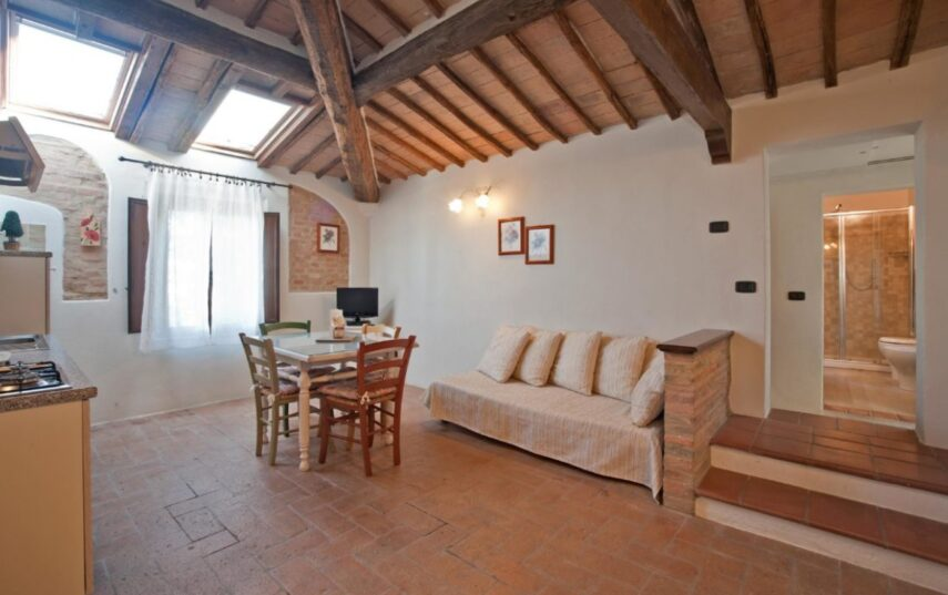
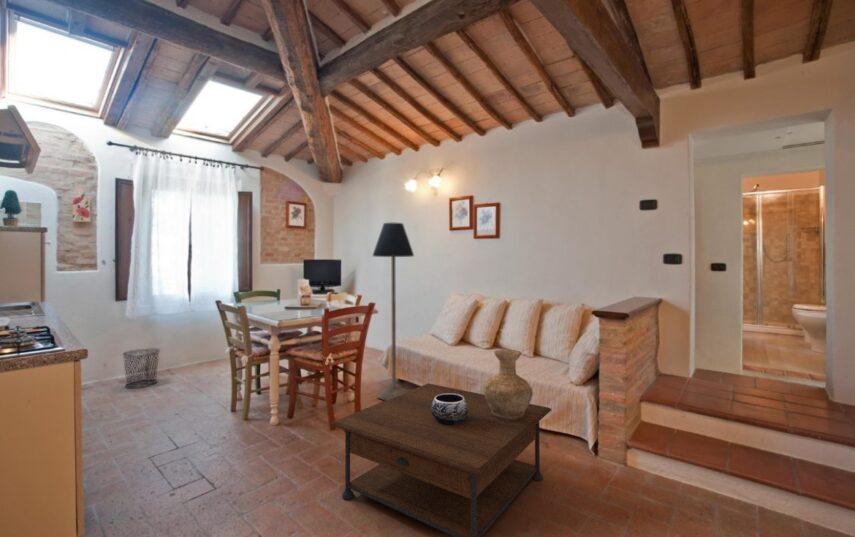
+ waste bin (141, 367)
+ vase (507, 383)
+ decorative bowl (449, 408)
+ coffee table (446, 450)
+ floor lamp (393, 309)
